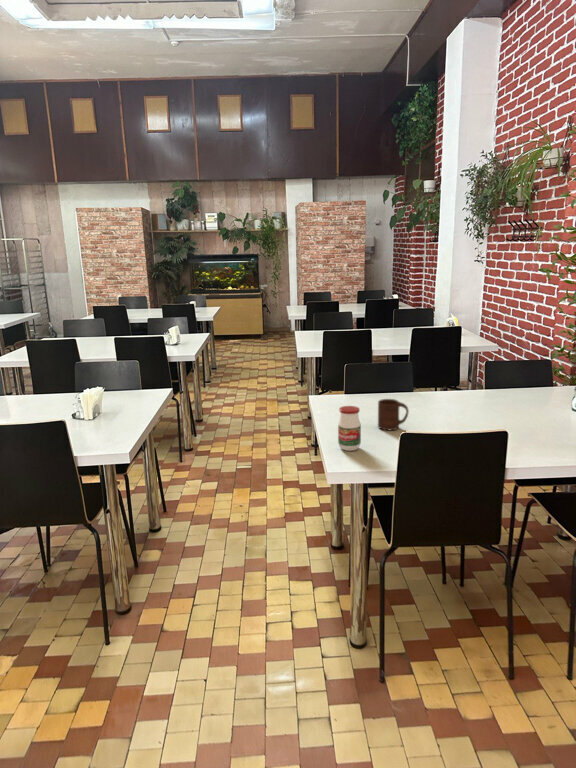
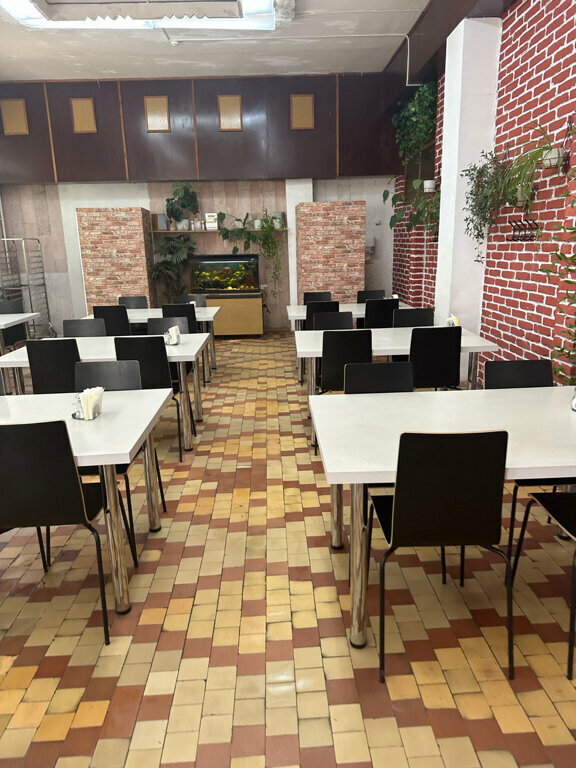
- jar (349, 428)
- cup (391, 414)
